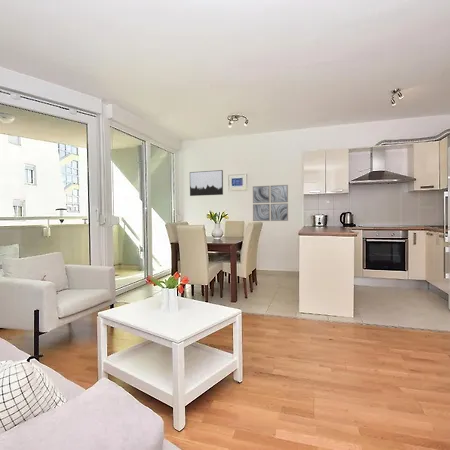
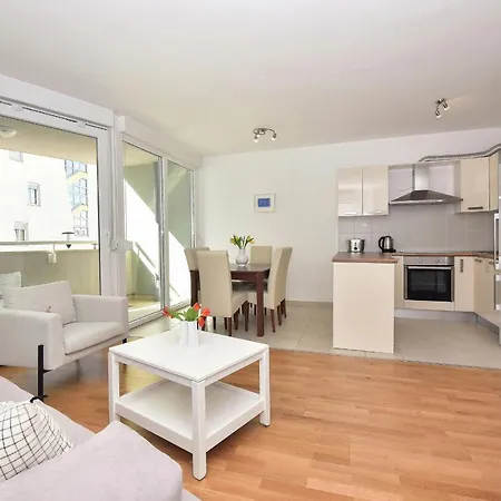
- wall art (206, 183)
- wall art (270, 202)
